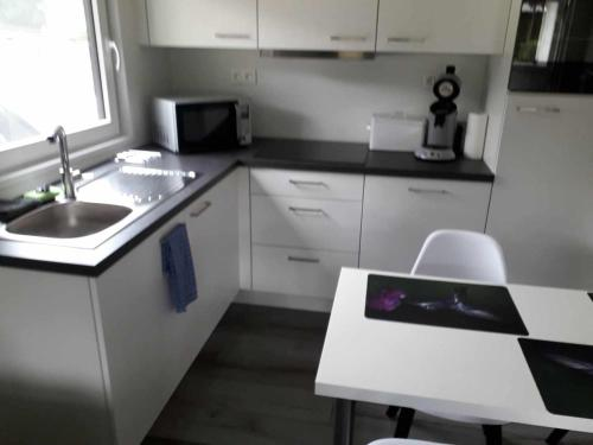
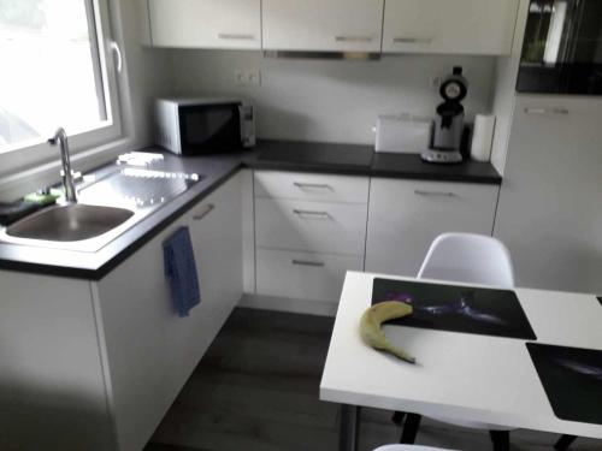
+ banana (394, 318)
